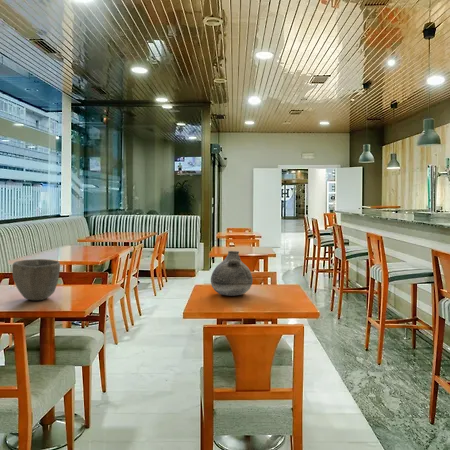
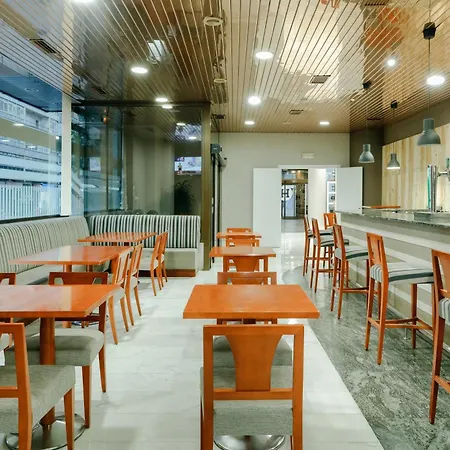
- vase (231, 272)
- bowl (37, 280)
